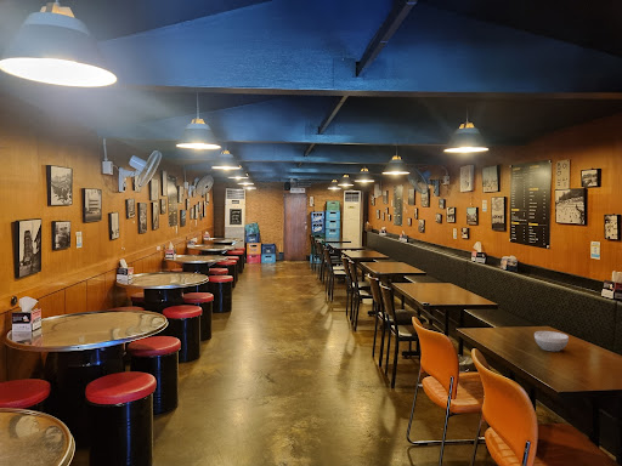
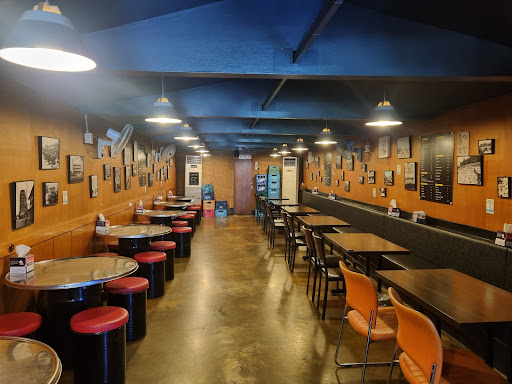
- bowl (550, 341)
